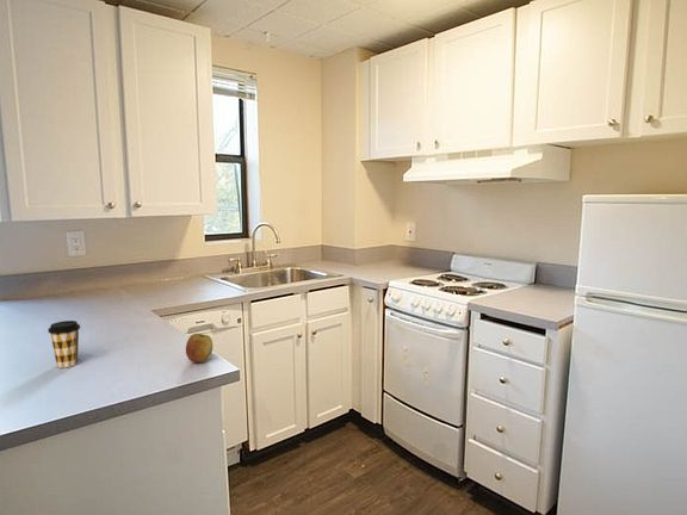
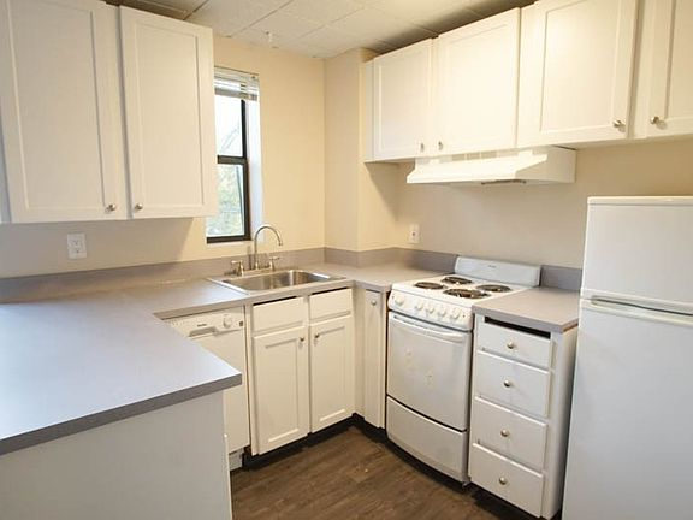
- apple (199, 347)
- coffee cup (66, 343)
